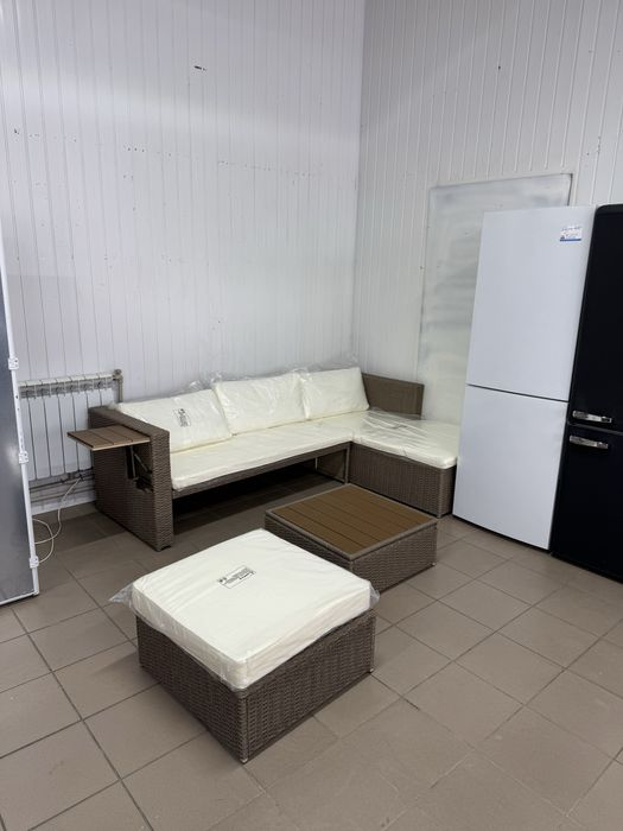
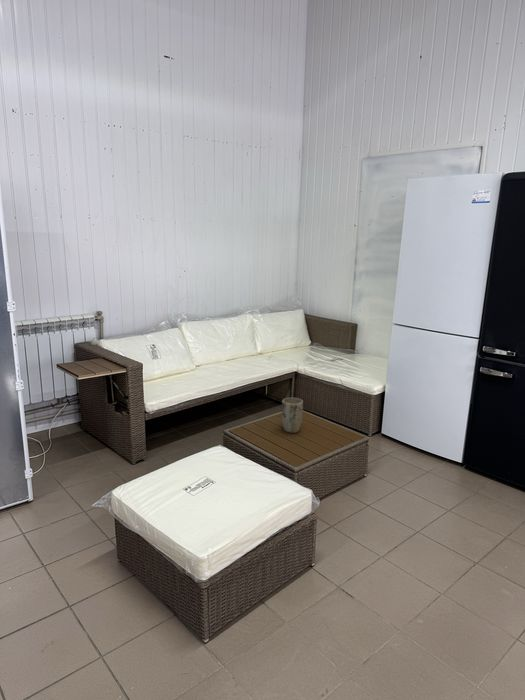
+ plant pot (292, 415)
